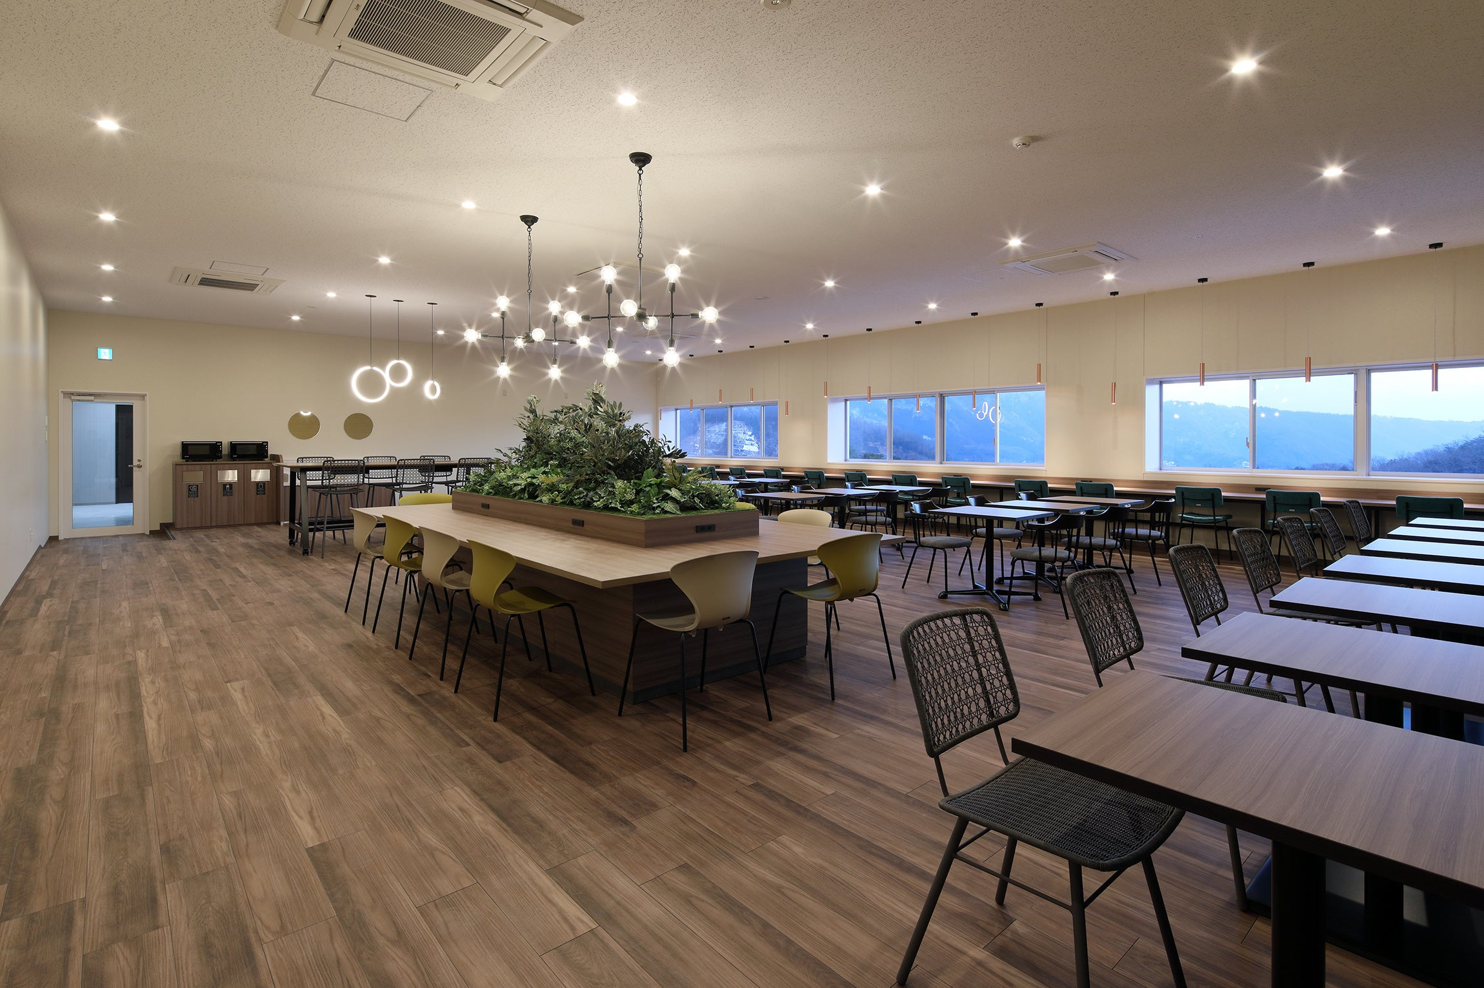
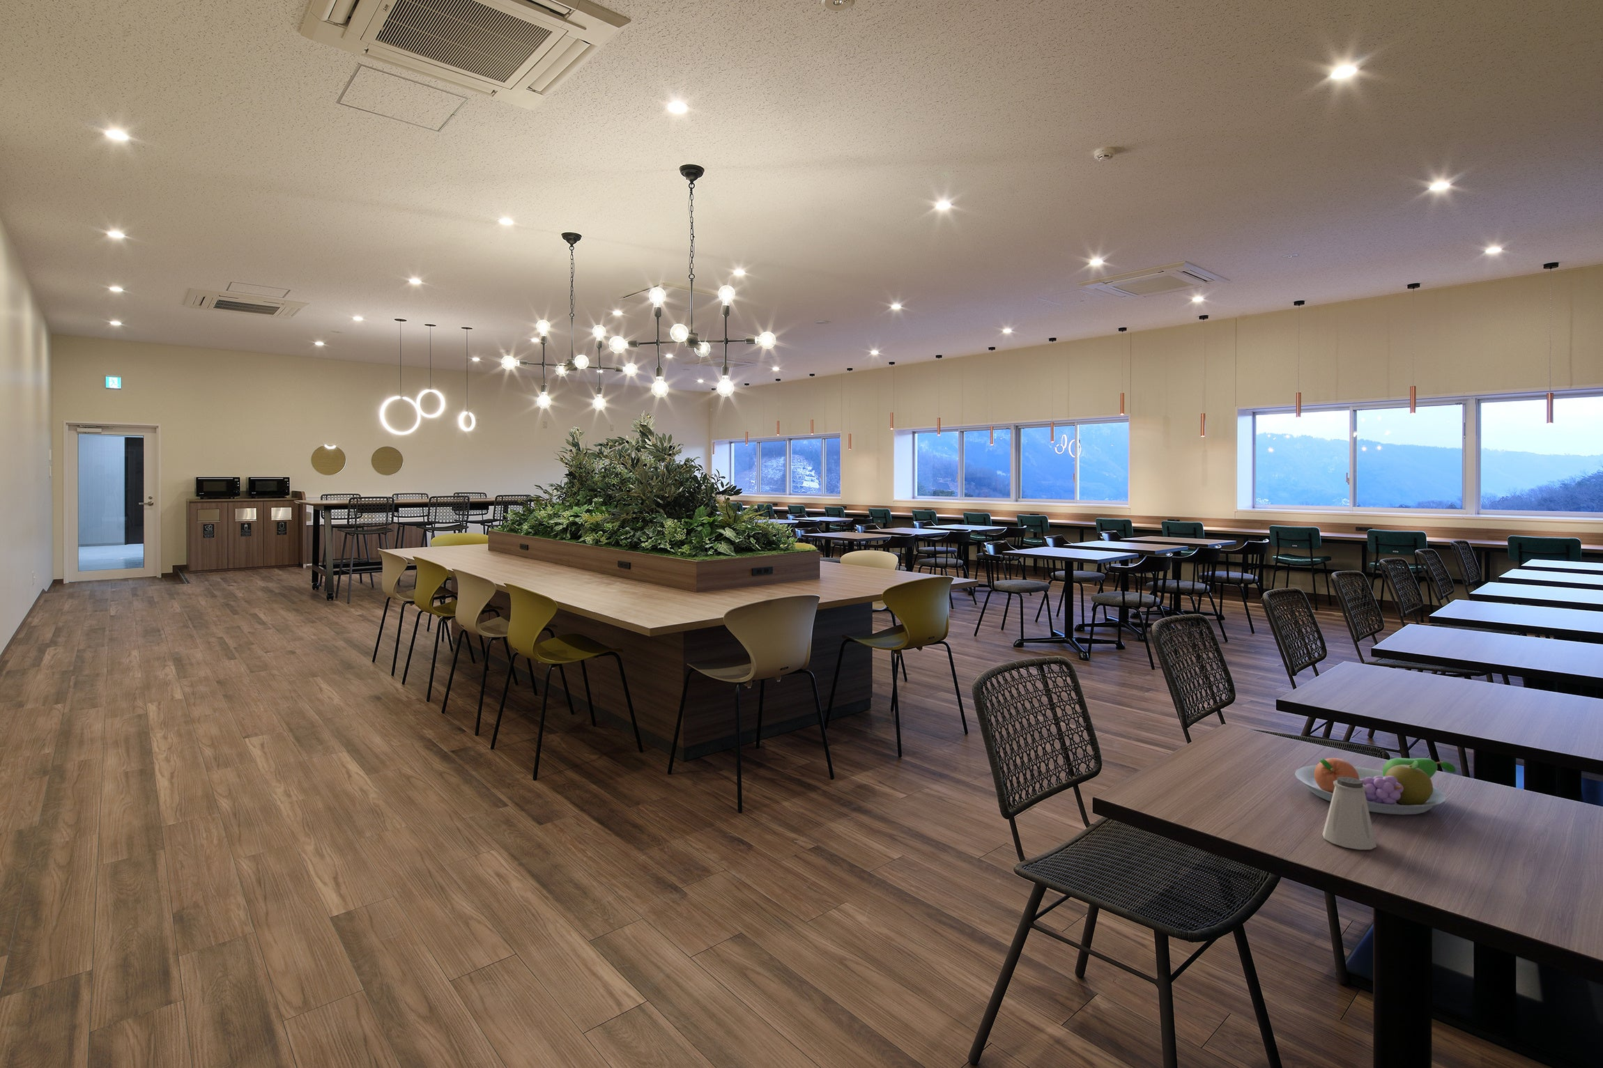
+ fruit bowl (1374, 772)
+ saltshaker (1349, 811)
